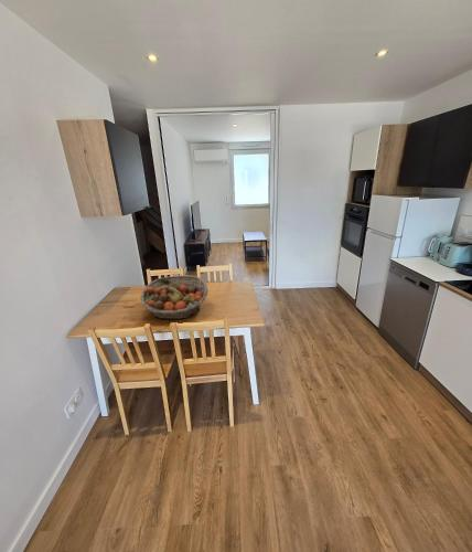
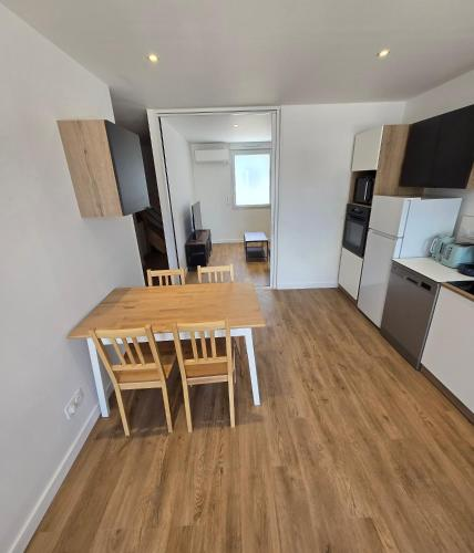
- fruit basket (175, 296)
